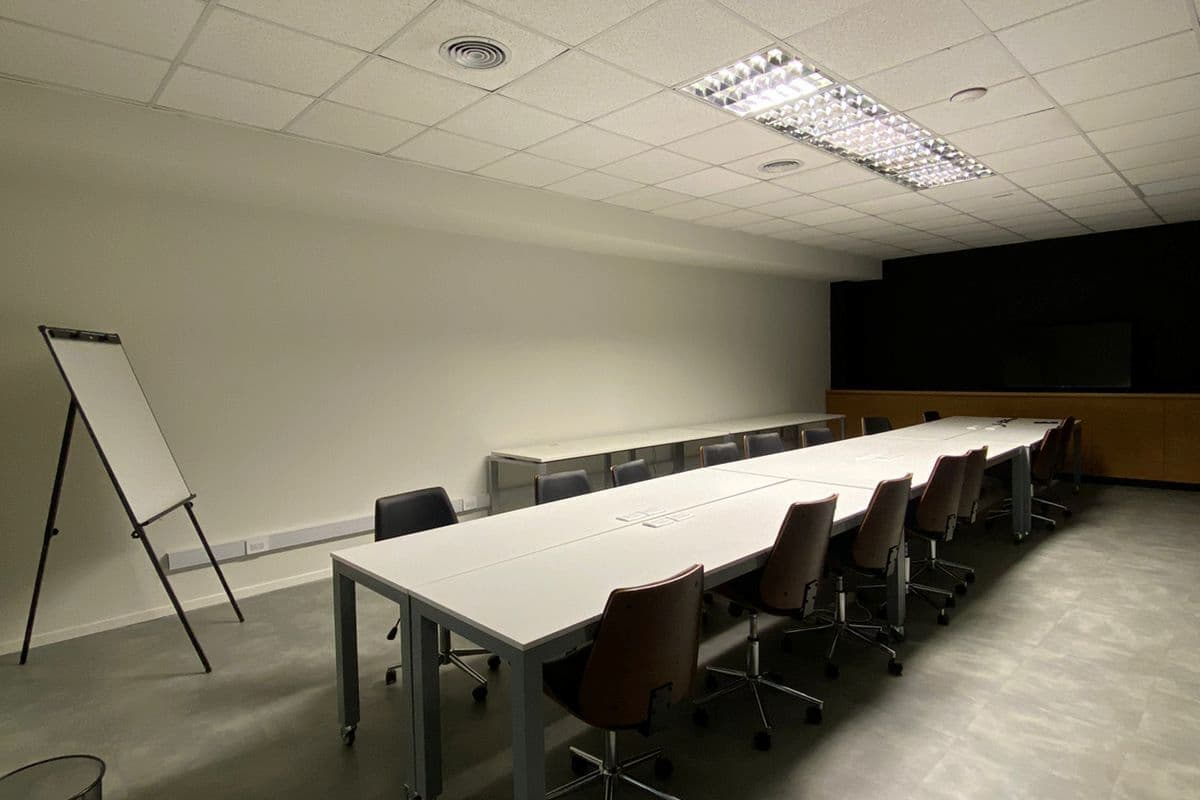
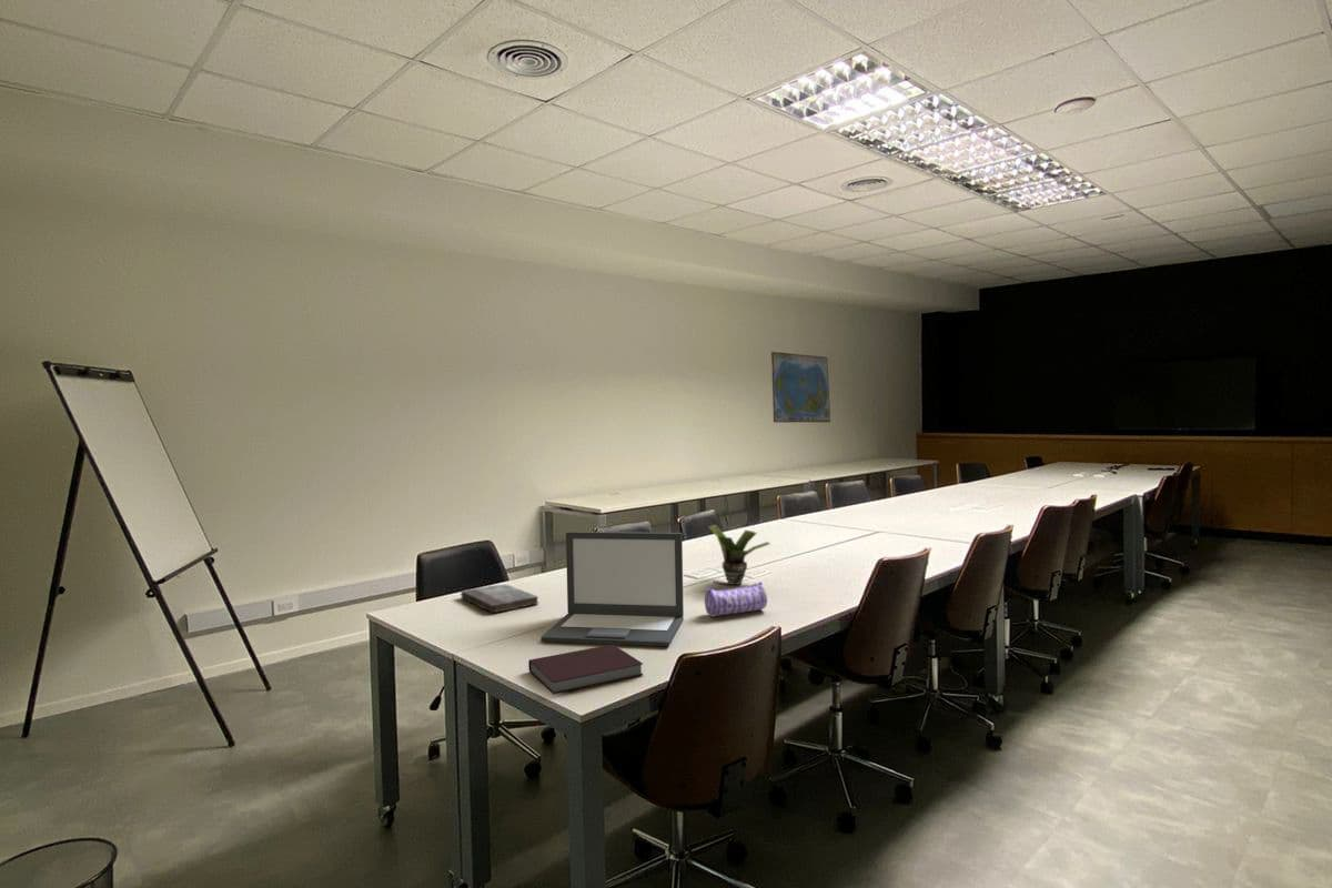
+ notebook (585, 667)
+ pencil case (736, 598)
+ laptop (614, 584)
+ potted plant (734, 555)
+ world map (801, 389)
+ book (498, 597)
